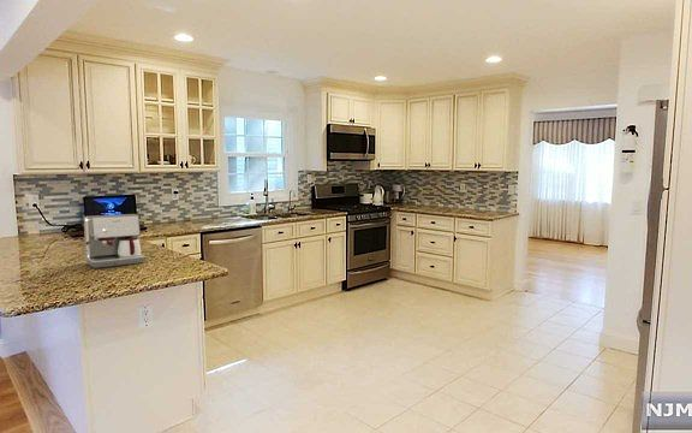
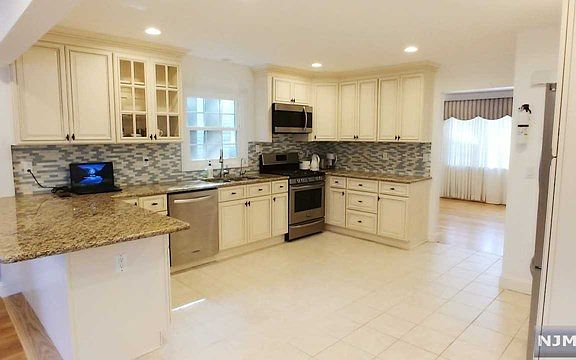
- coffee maker (114, 239)
